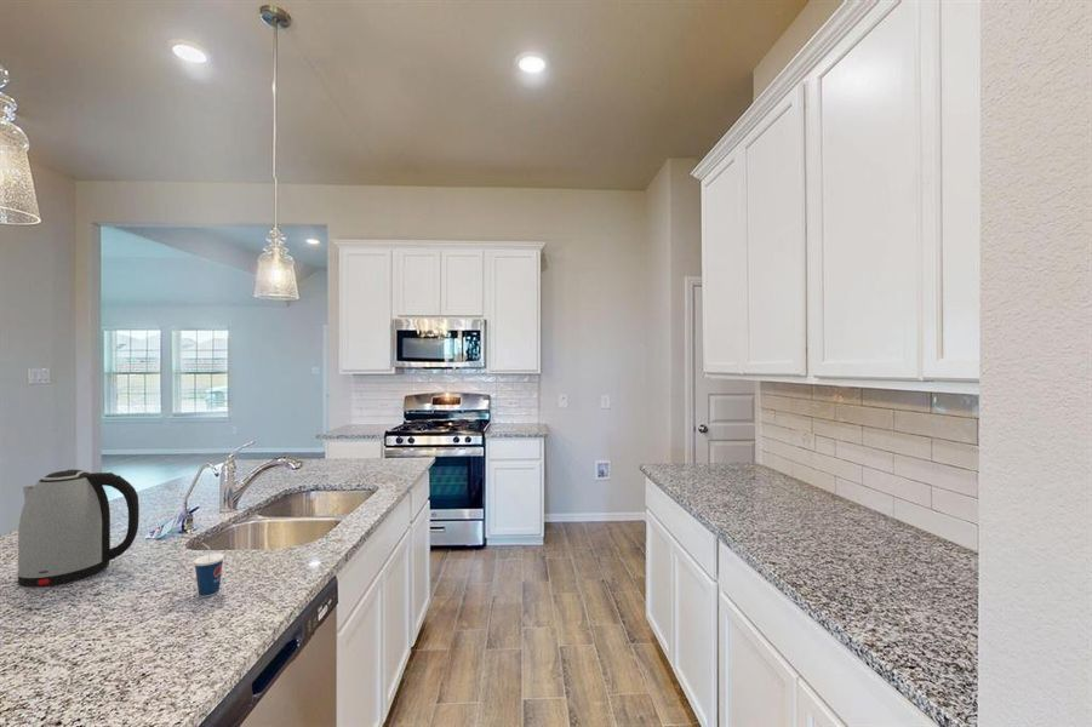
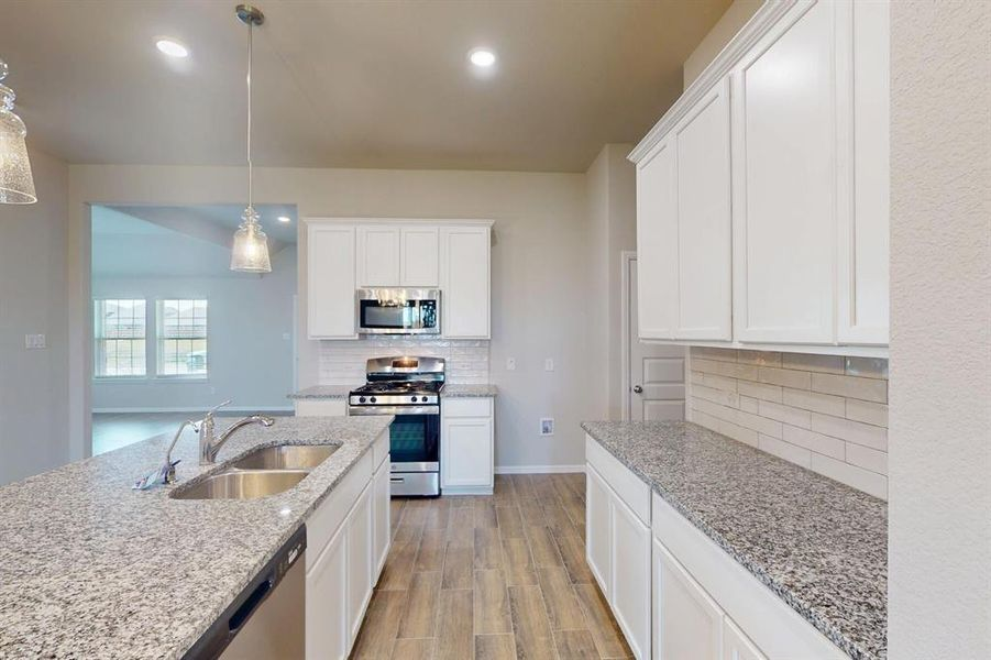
- cup (208, 566)
- kettle (81, 520)
